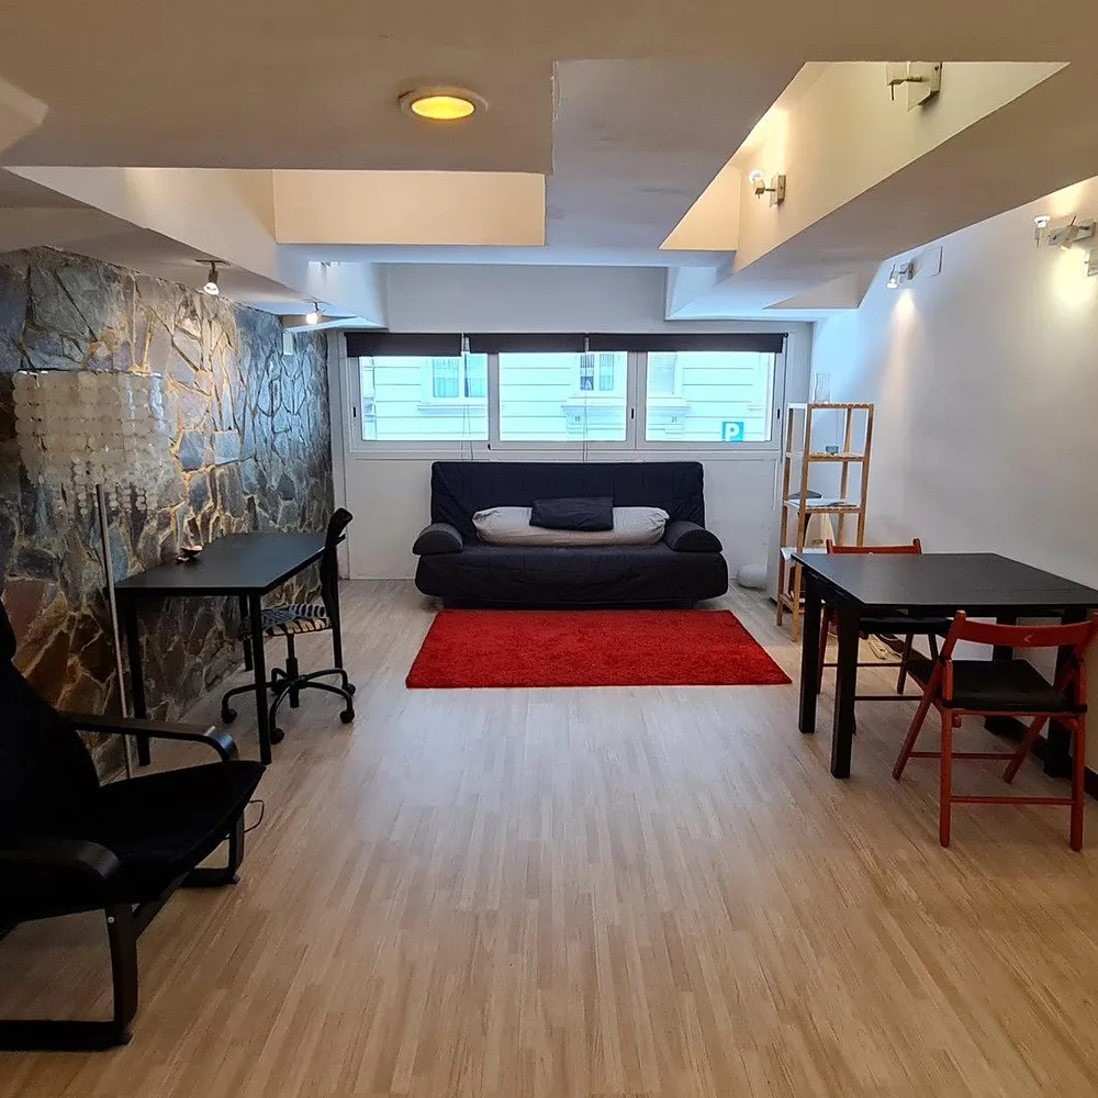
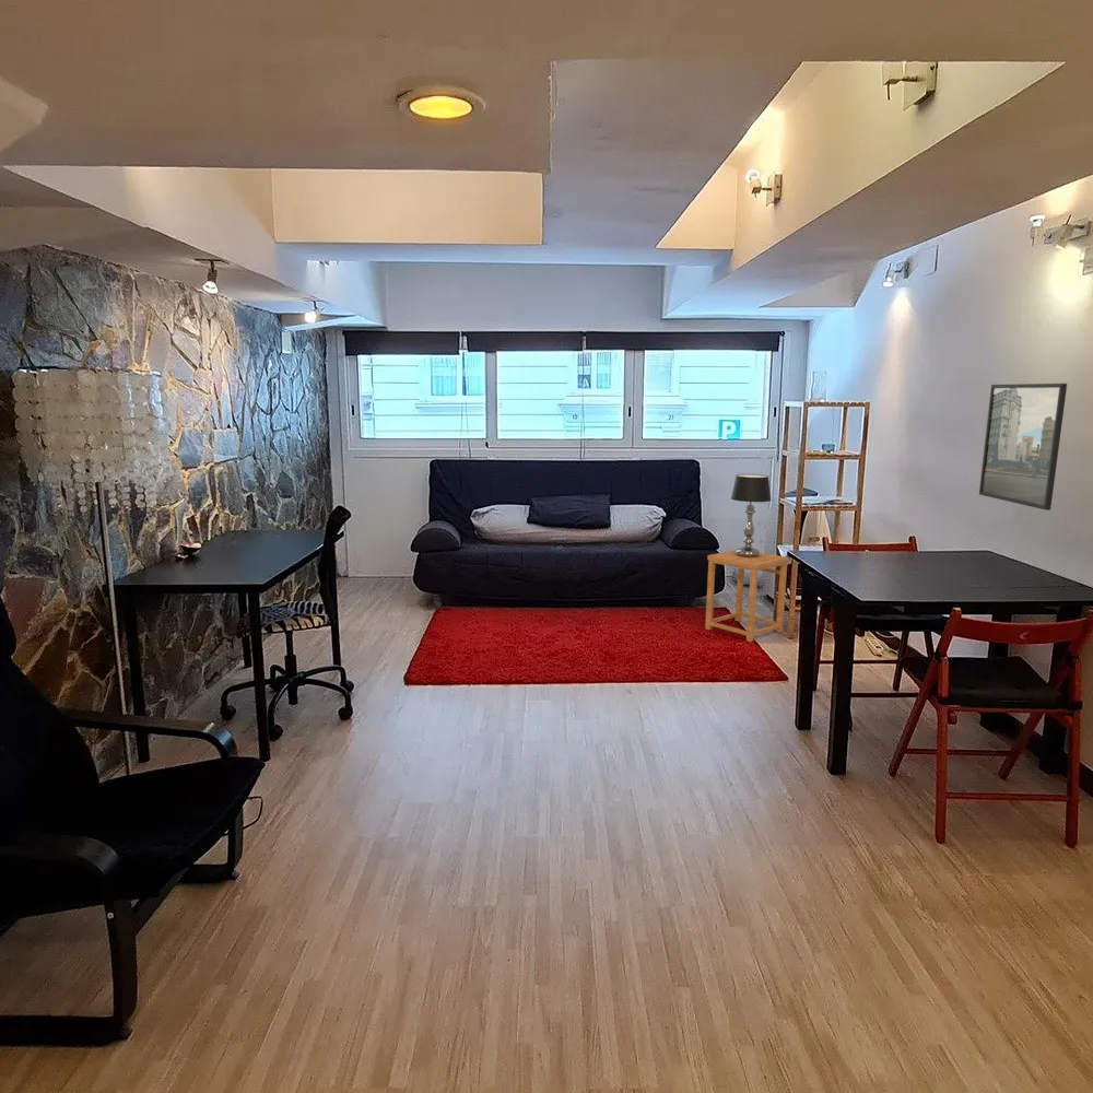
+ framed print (1019, 444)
+ table lamp (750, 515)
+ side table (742, 593)
